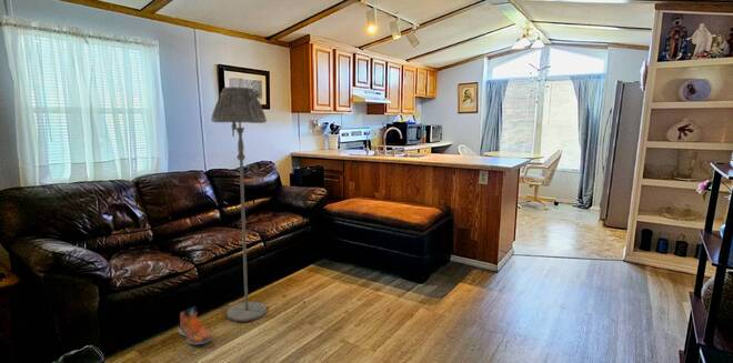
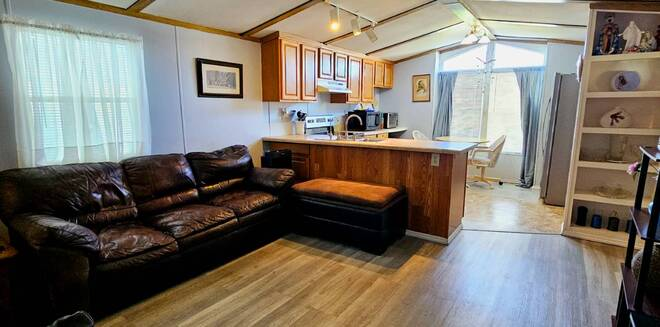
- sneaker (192, 324)
- floor lamp (242, 204)
